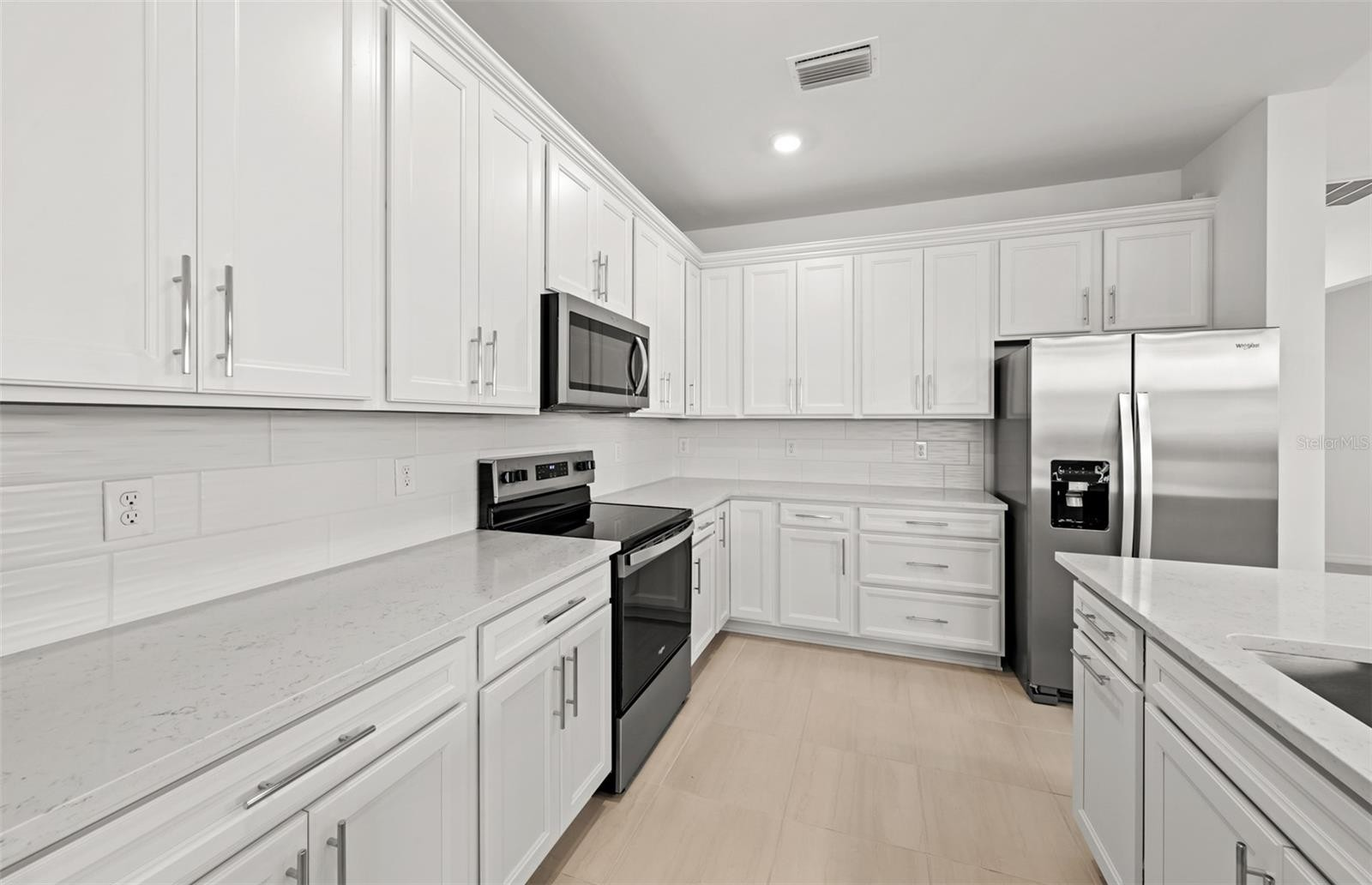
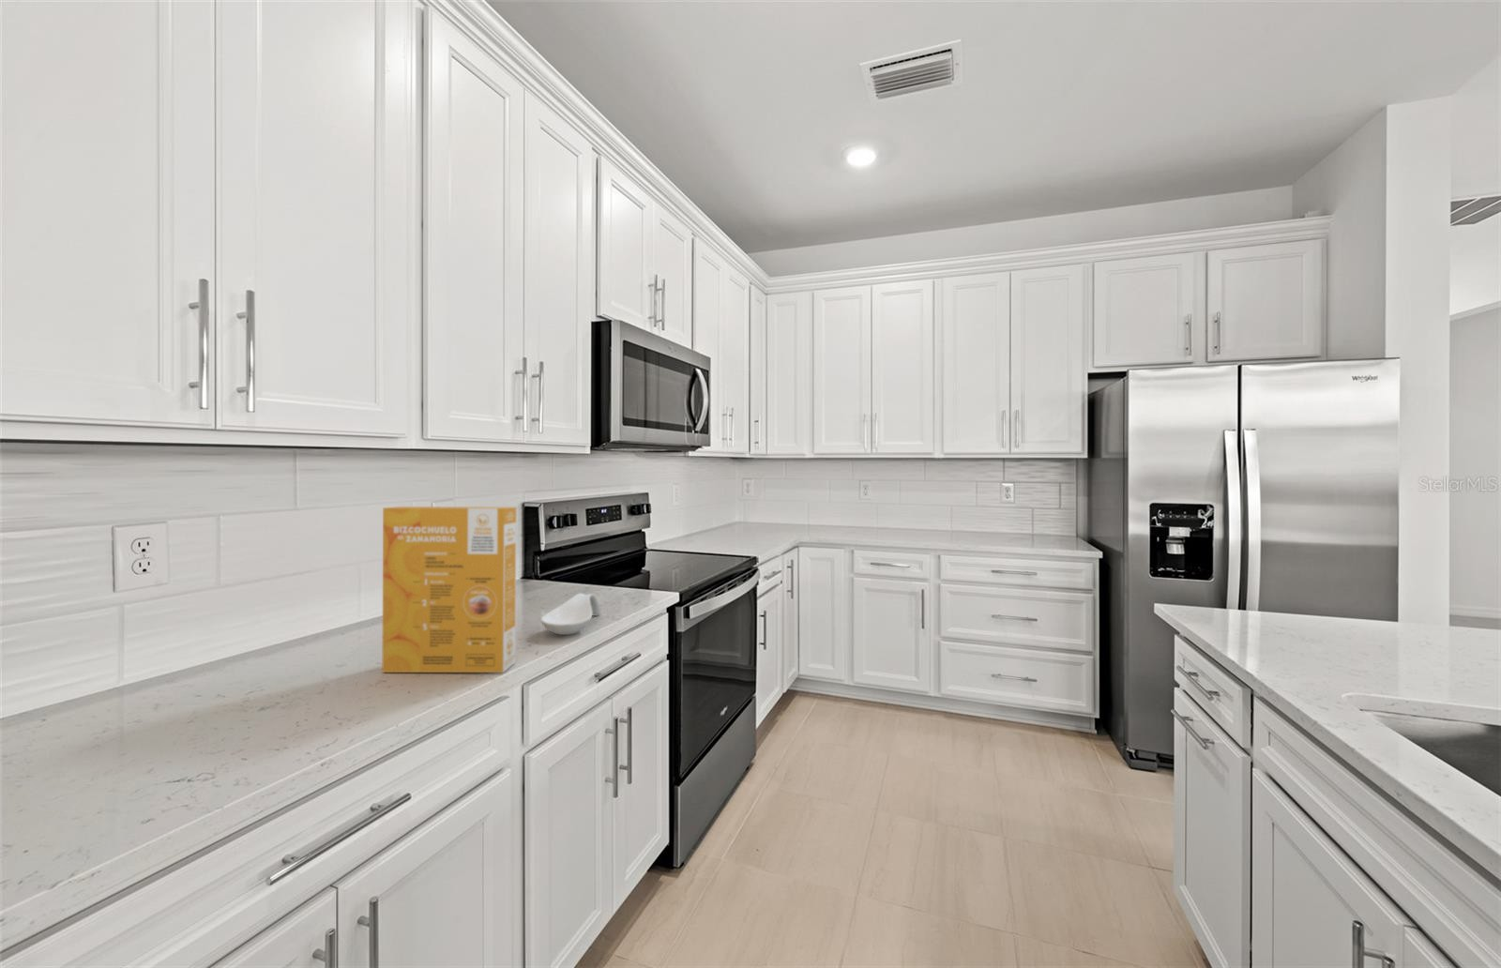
+ spoon rest (575, 611)
+ cereal box (451, 587)
